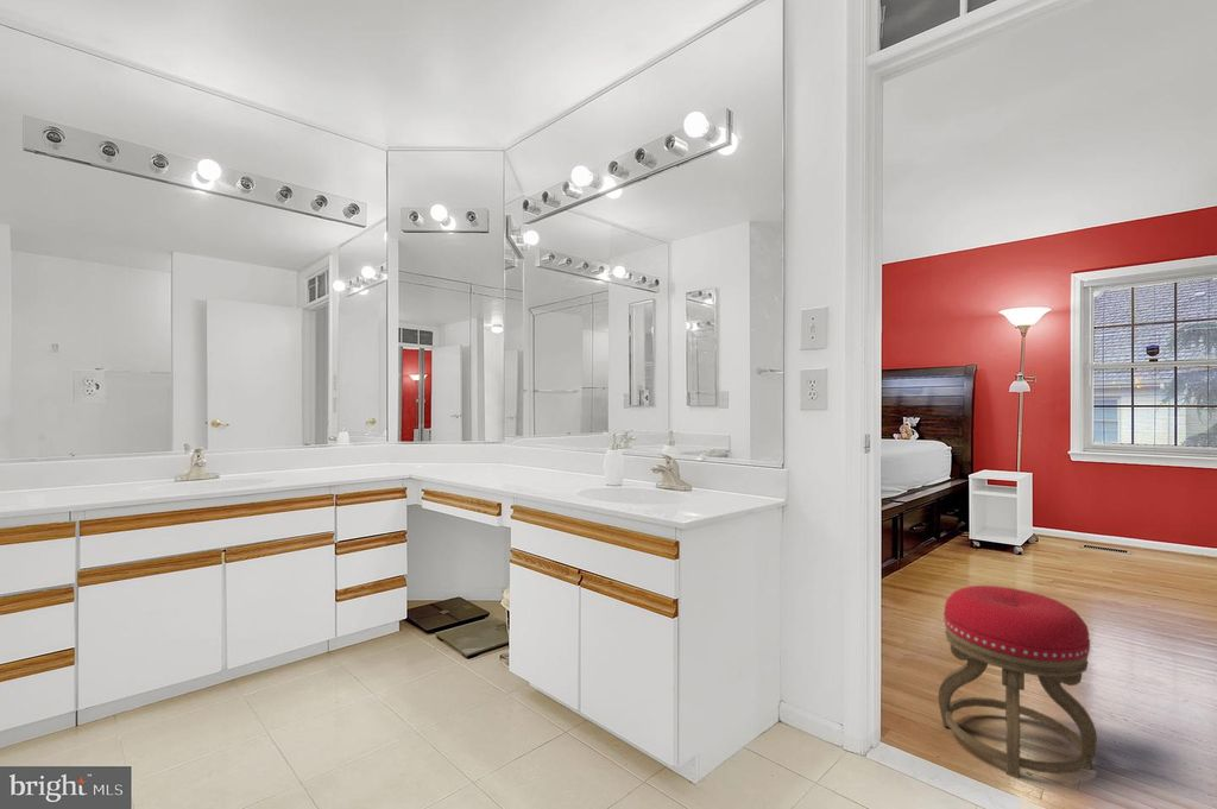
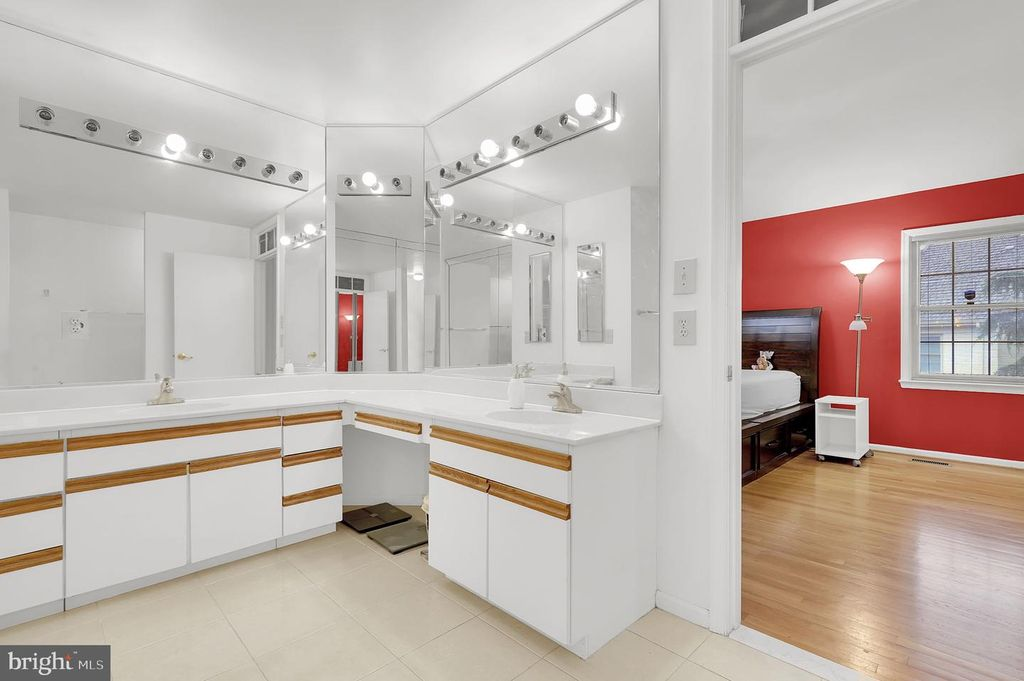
- stool (1011, 671)
